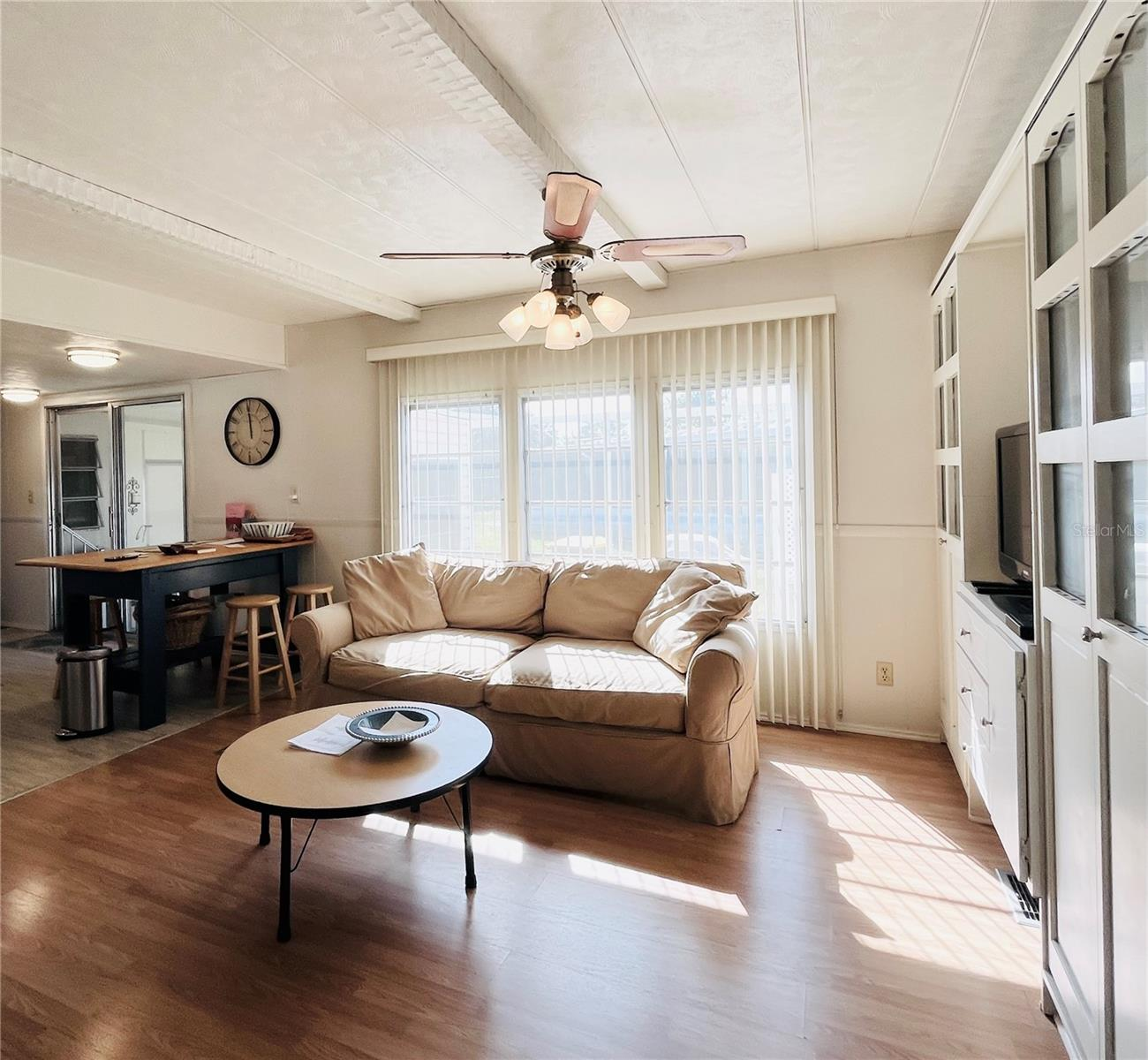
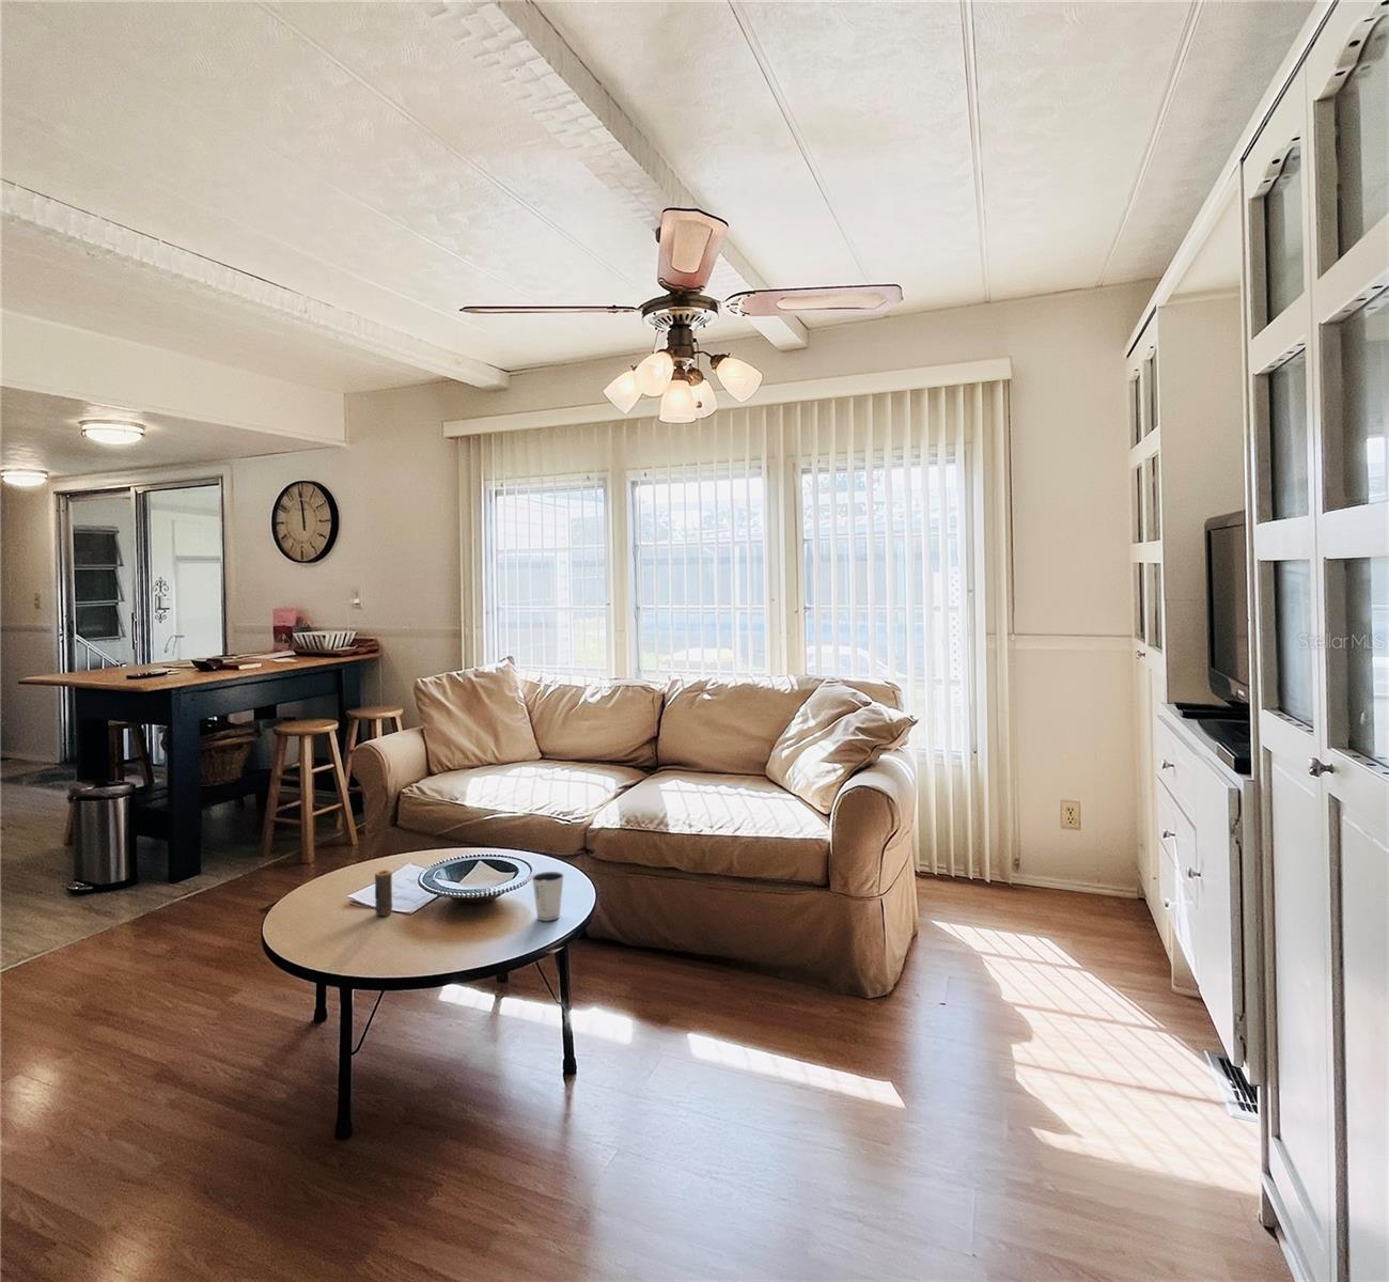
+ candle (384, 893)
+ dixie cup (548, 896)
